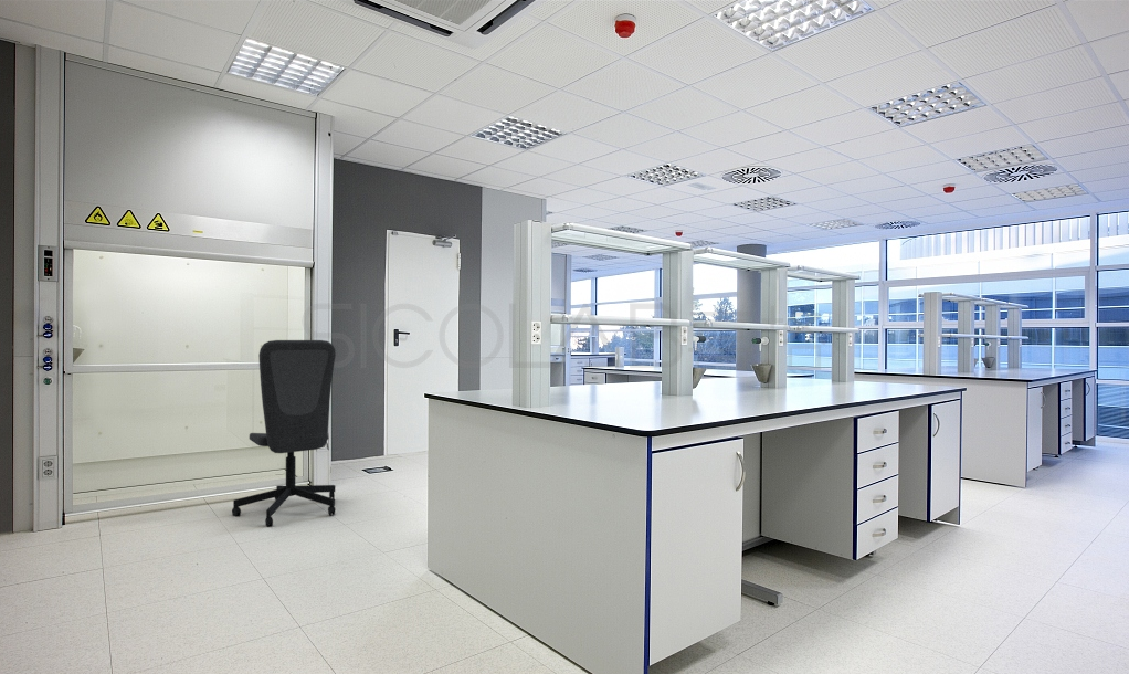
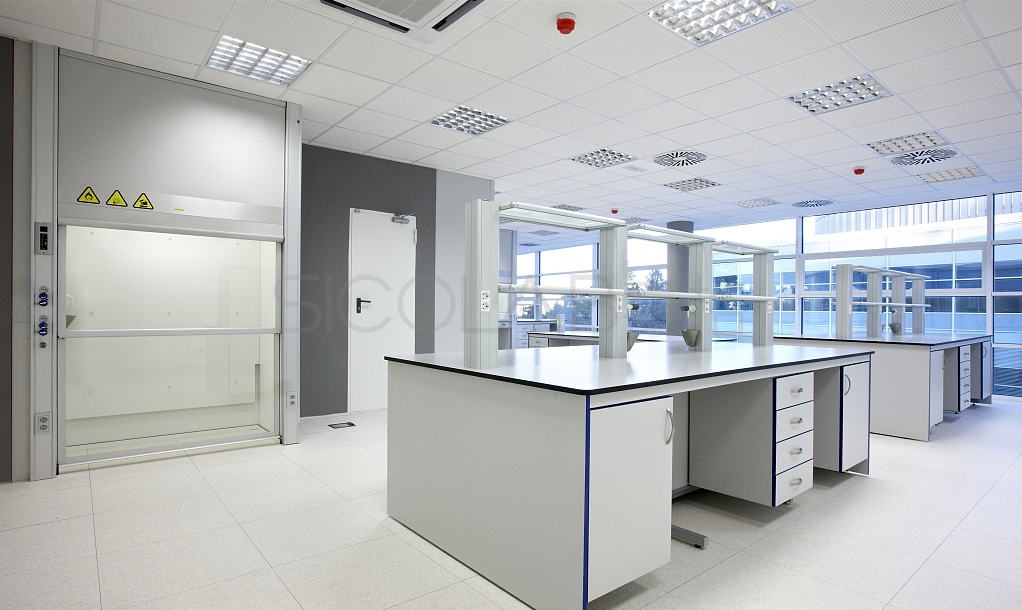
- office chair (288, 424)
